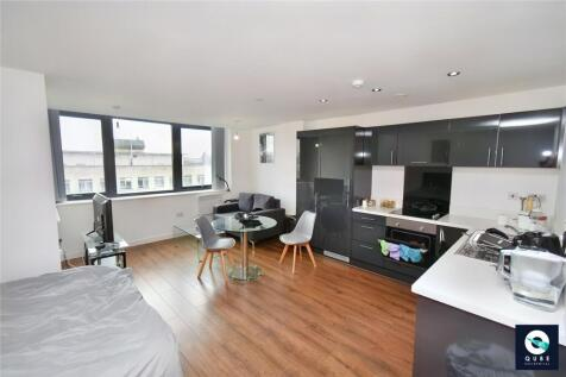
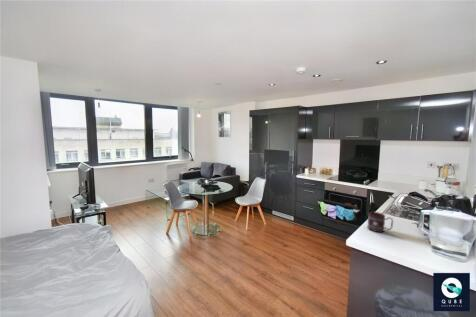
+ mug (379, 222)
